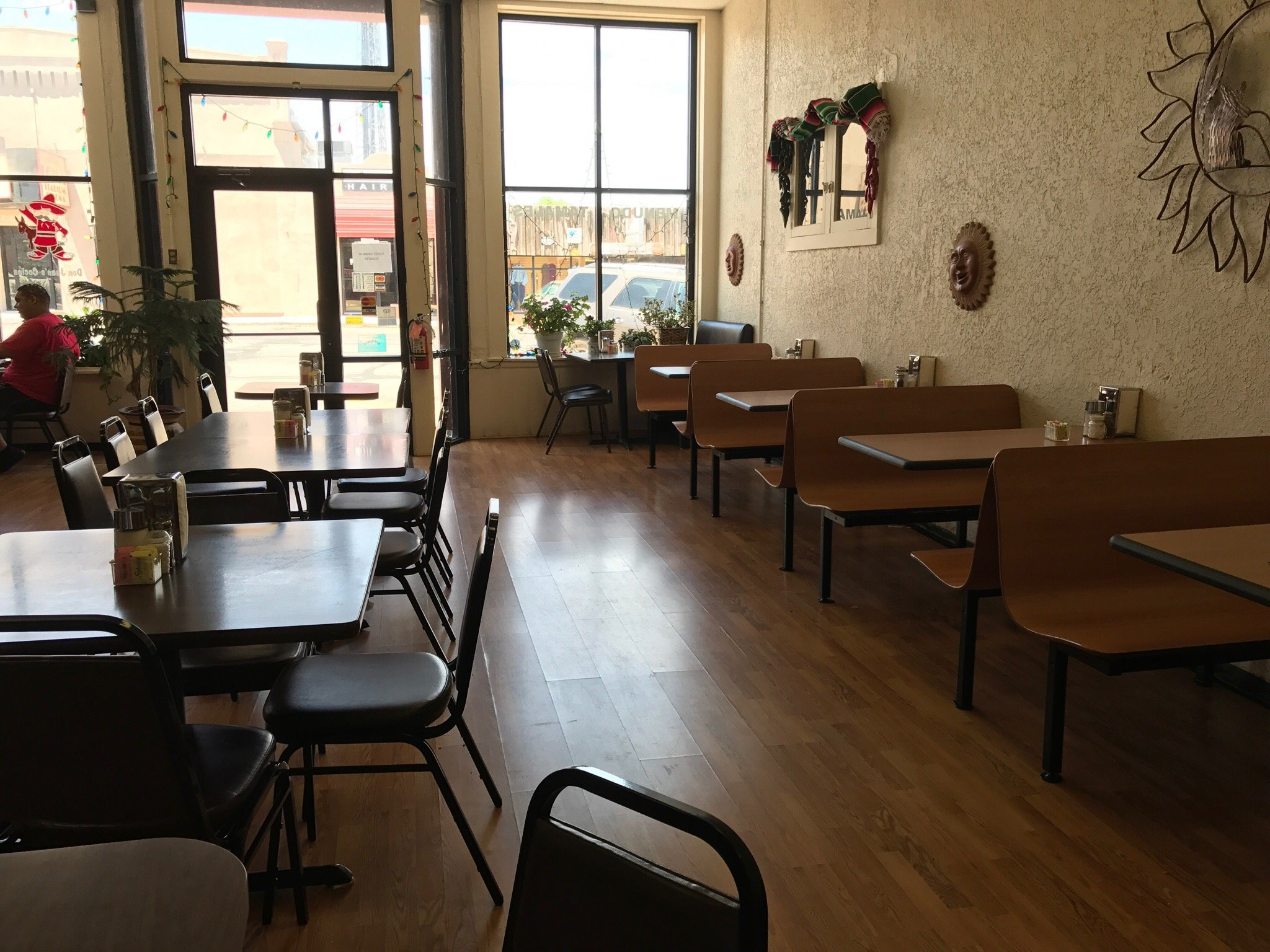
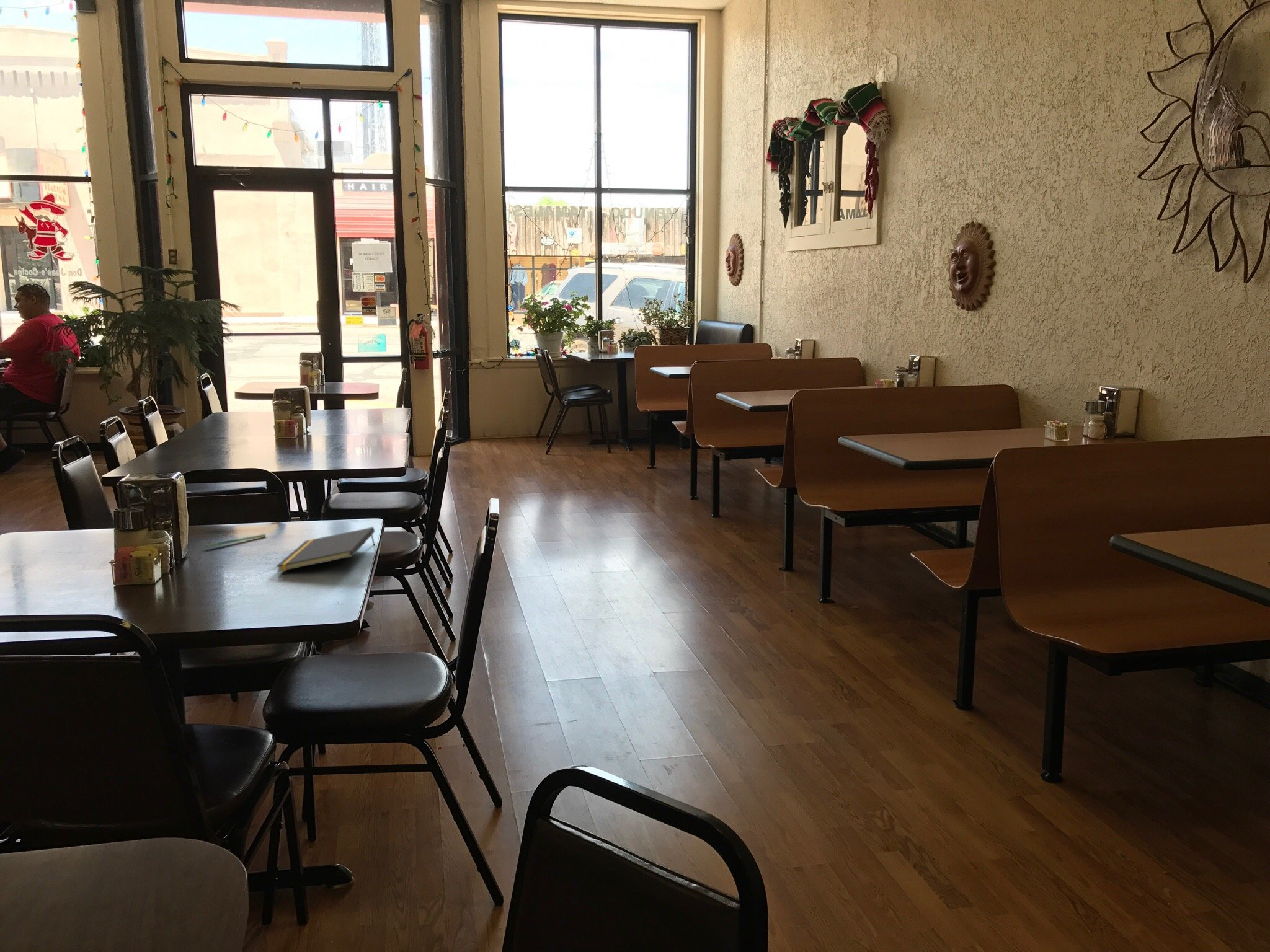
+ notepad (327, 548)
+ pen (236, 540)
